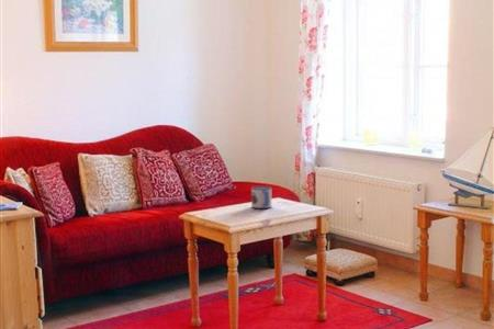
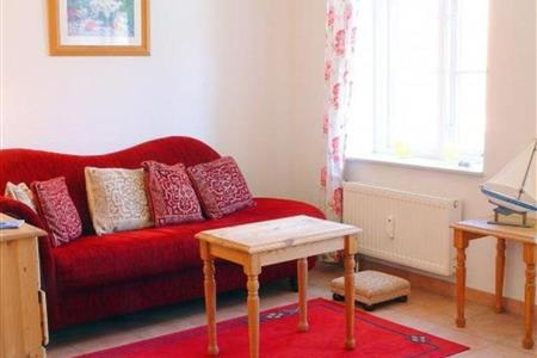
- mug (262, 197)
